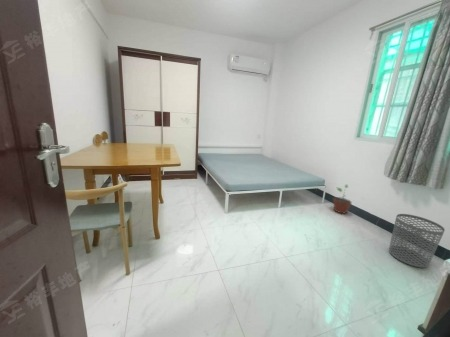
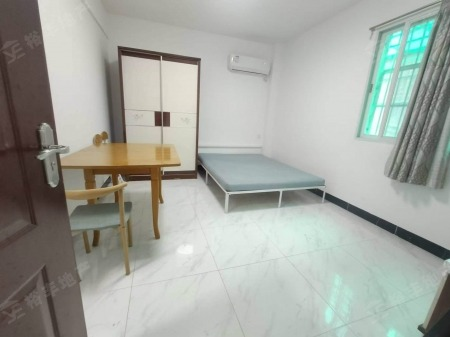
- potted plant (342, 198)
- waste bin (413, 240)
